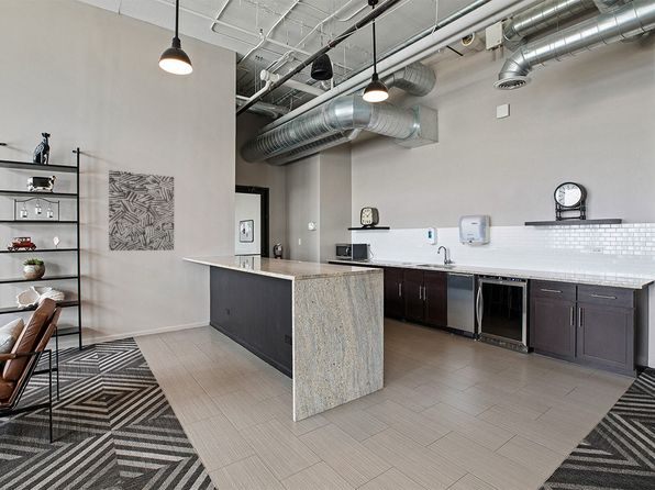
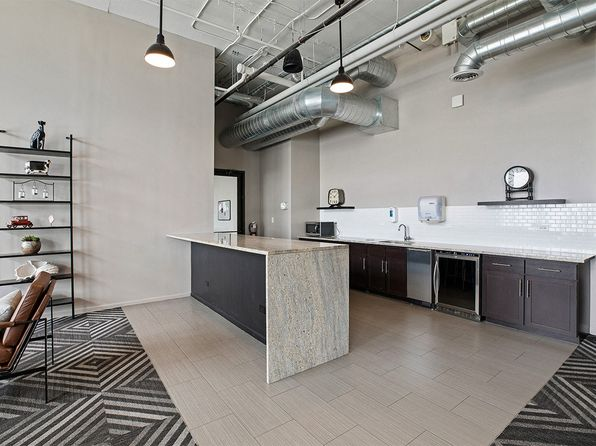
- wall art (143, 212)
